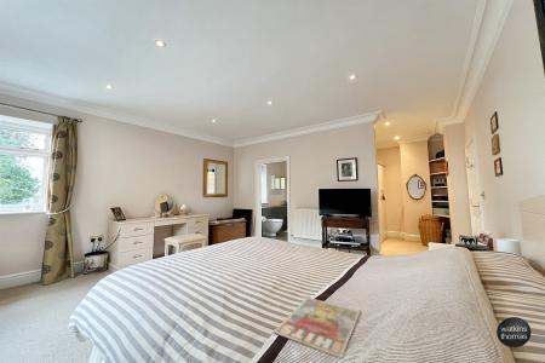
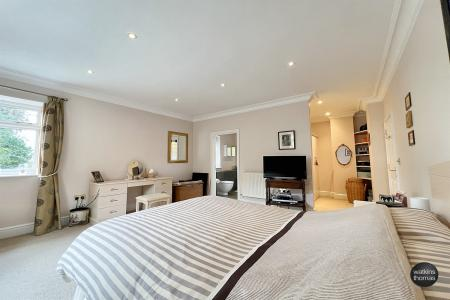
- magazine (320, 319)
